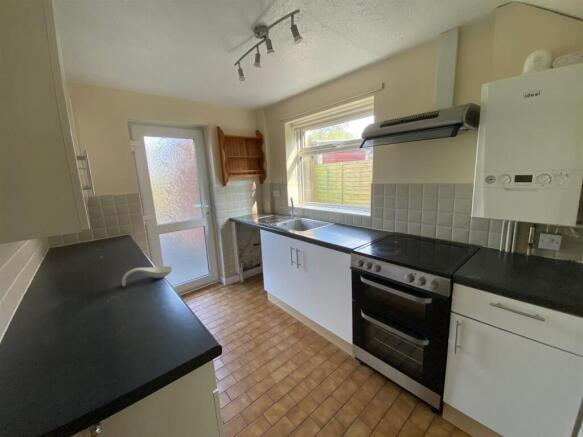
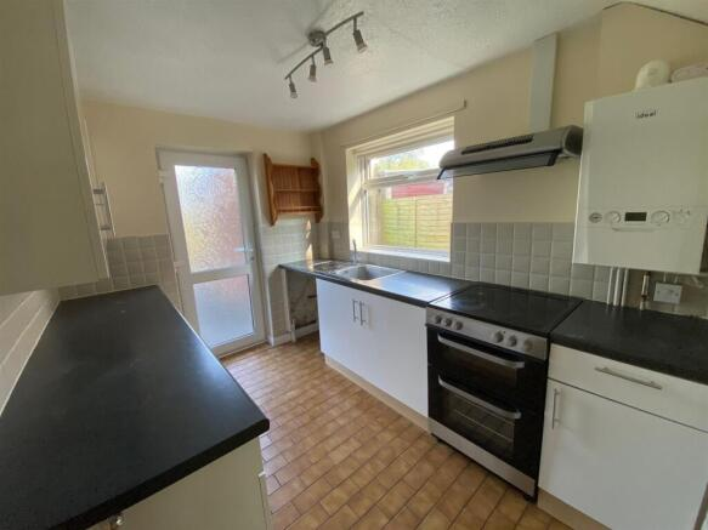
- spoon rest (148, 272)
